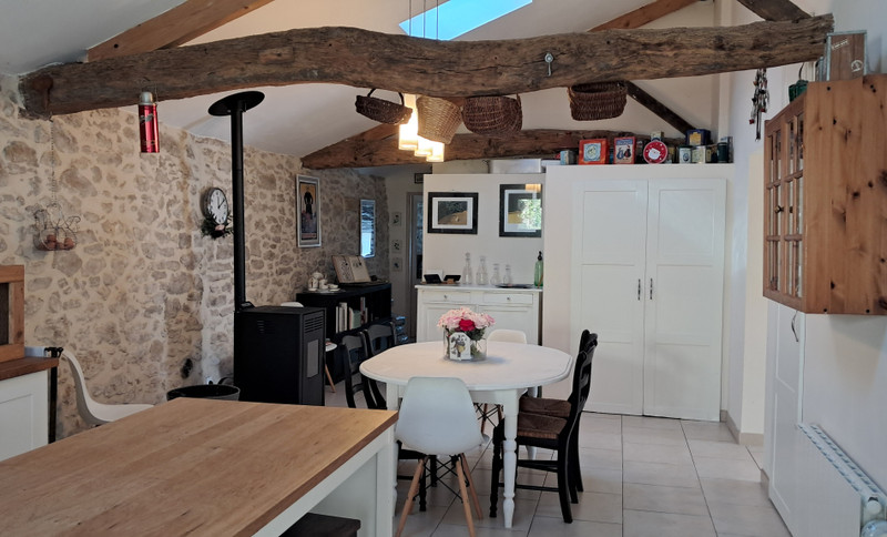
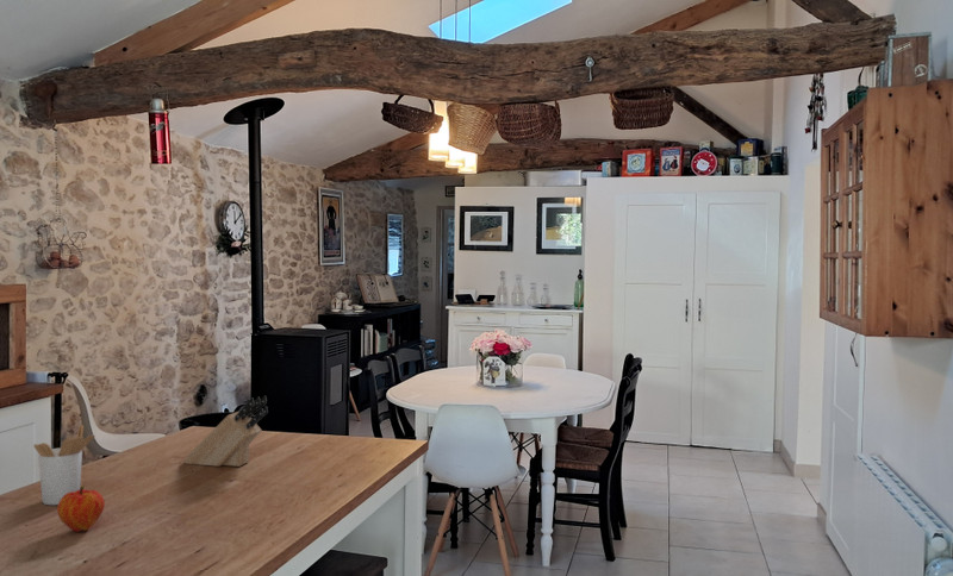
+ fruit (81, 507)
+ utensil holder (67, 465)
+ knife block (228, 428)
